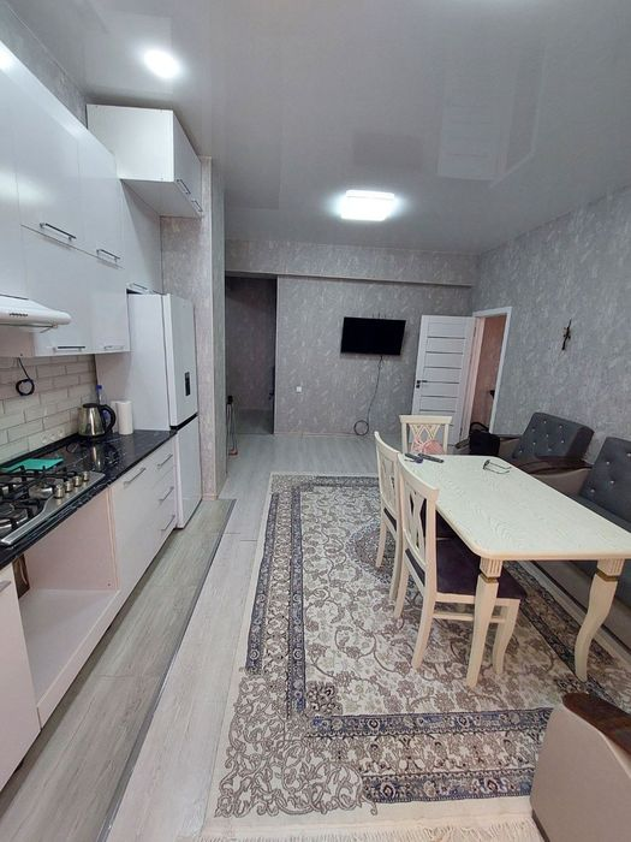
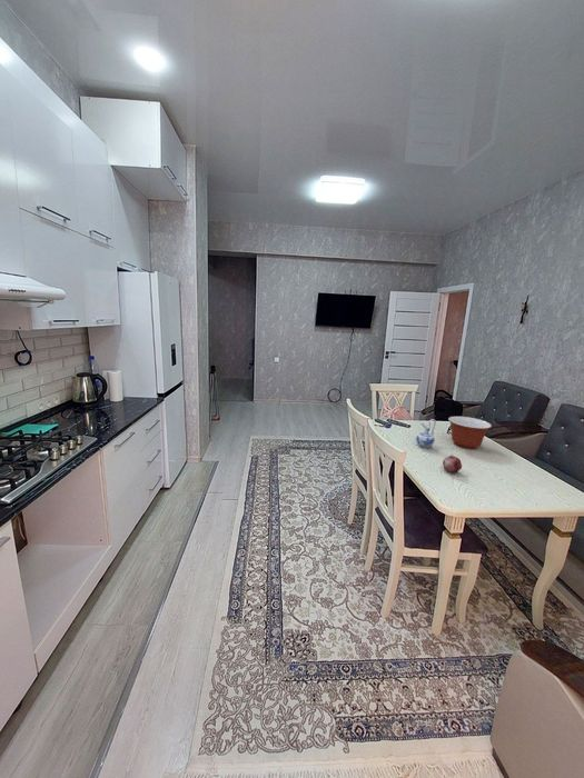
+ ceramic pitcher (426, 432)
+ mixing bowl (467, 432)
+ fruit (452, 462)
